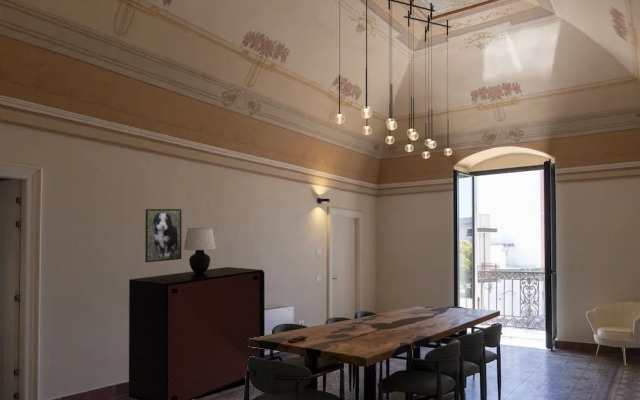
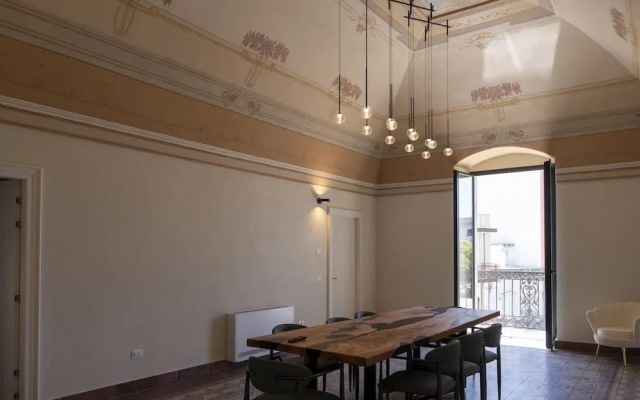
- storage cabinet (202, 330)
- table lamp (199, 250)
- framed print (164, 234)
